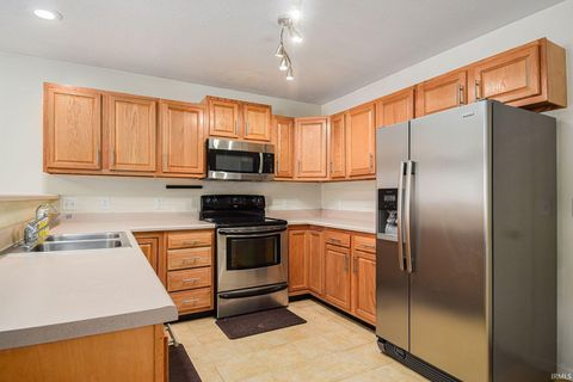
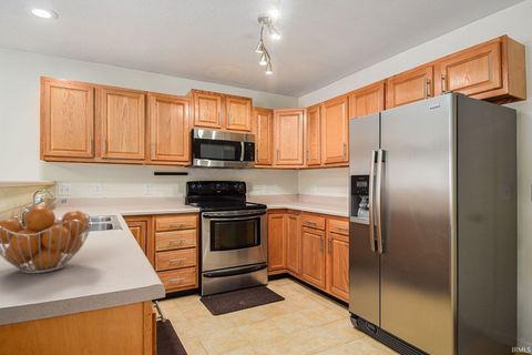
+ fruit basket (43, 236)
